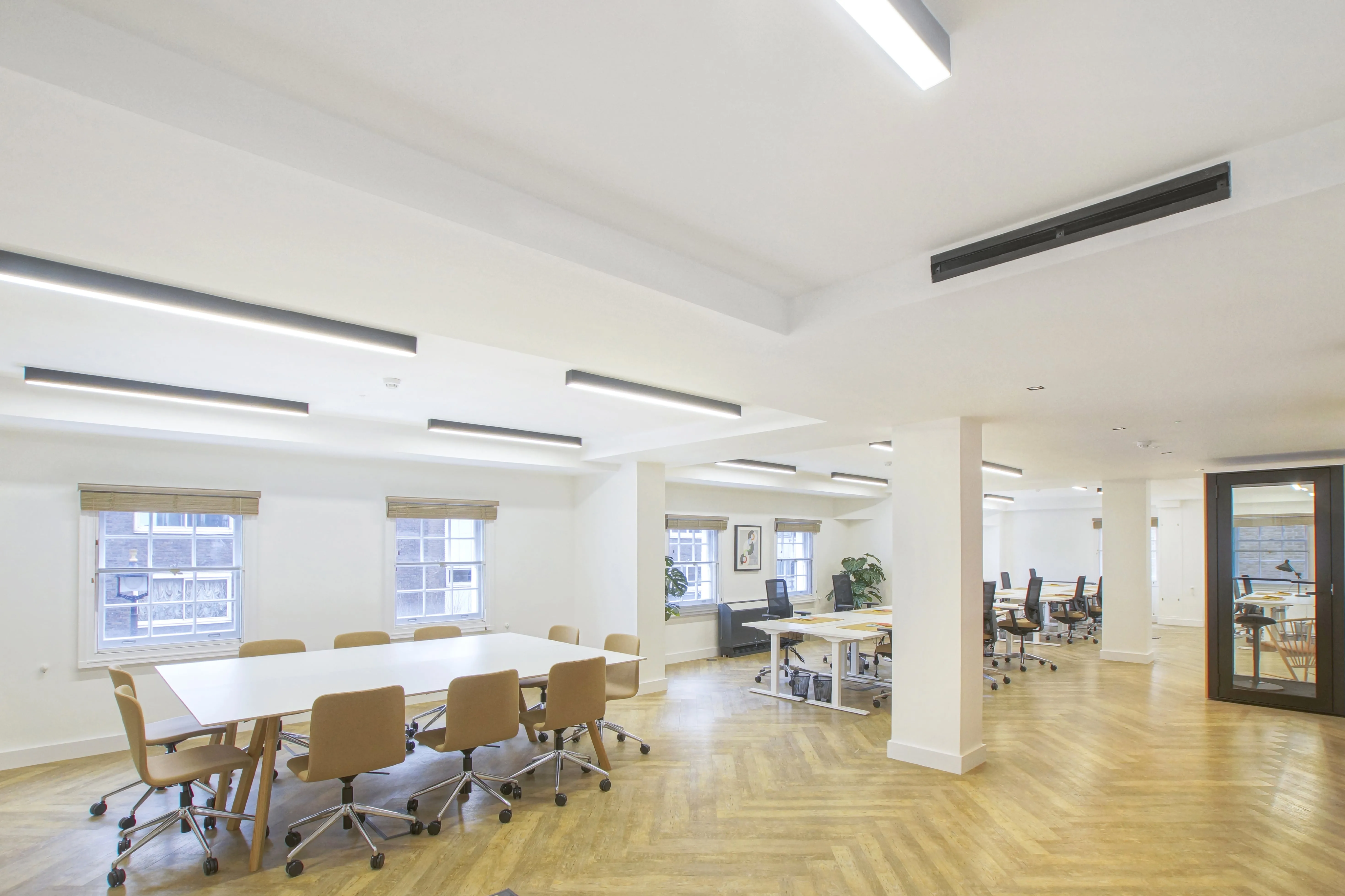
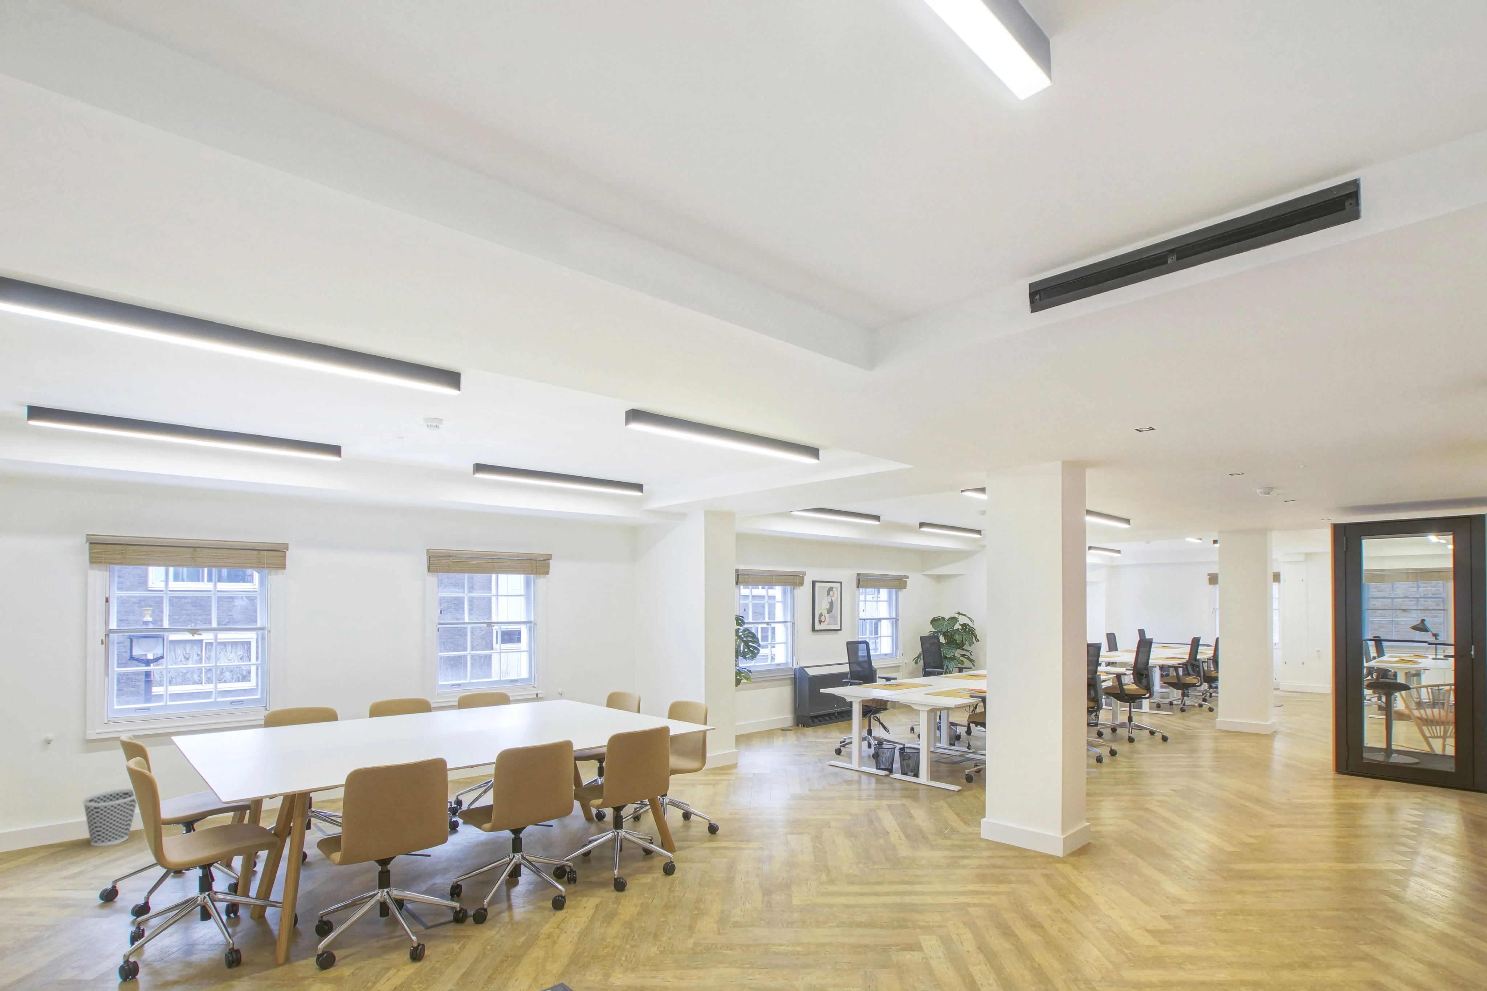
+ wastebasket (111, 818)
